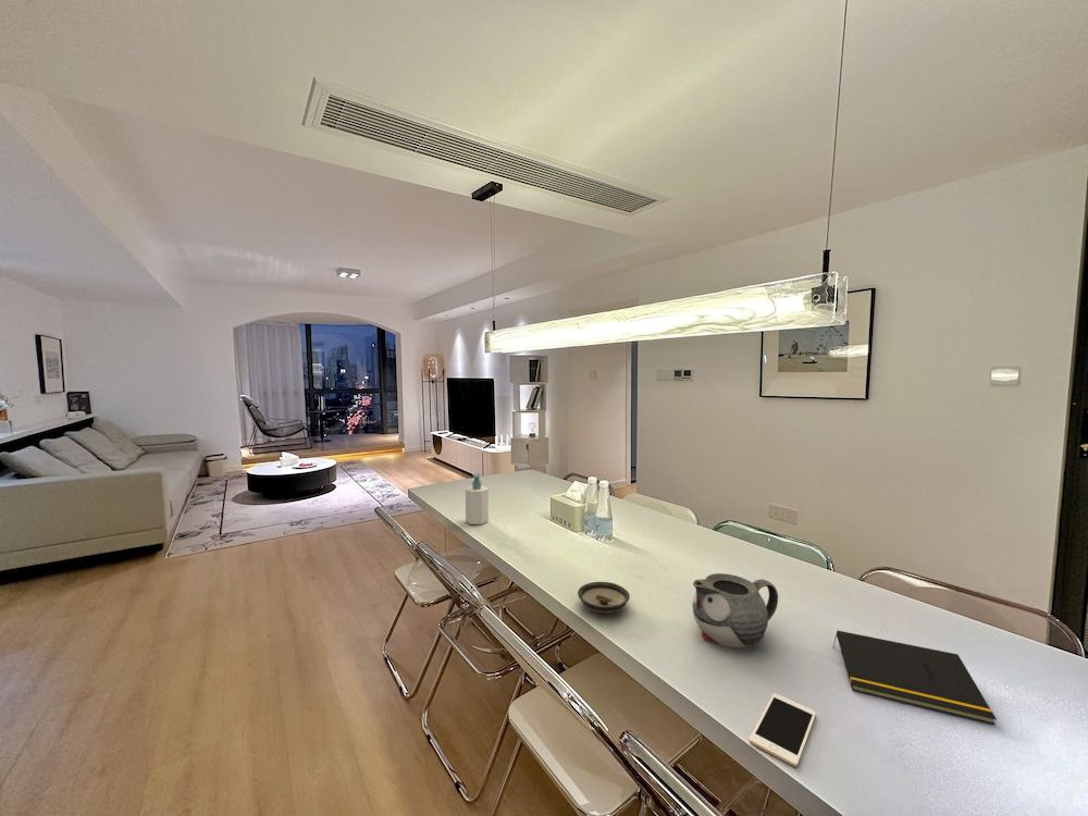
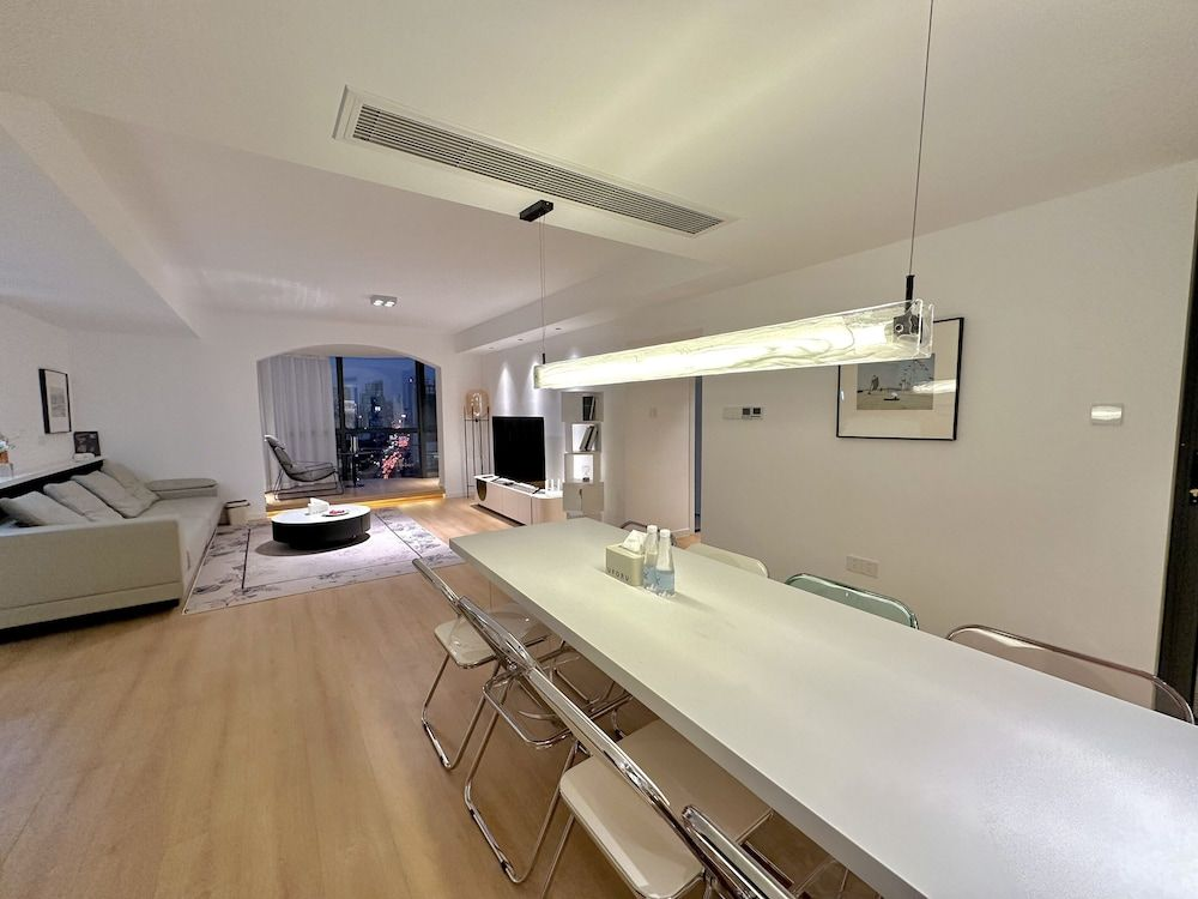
- notepad (906, 671)
- cell phone (783, 726)
- soap bottle (477, 497)
- saucer (603, 599)
- teapot (734, 606)
